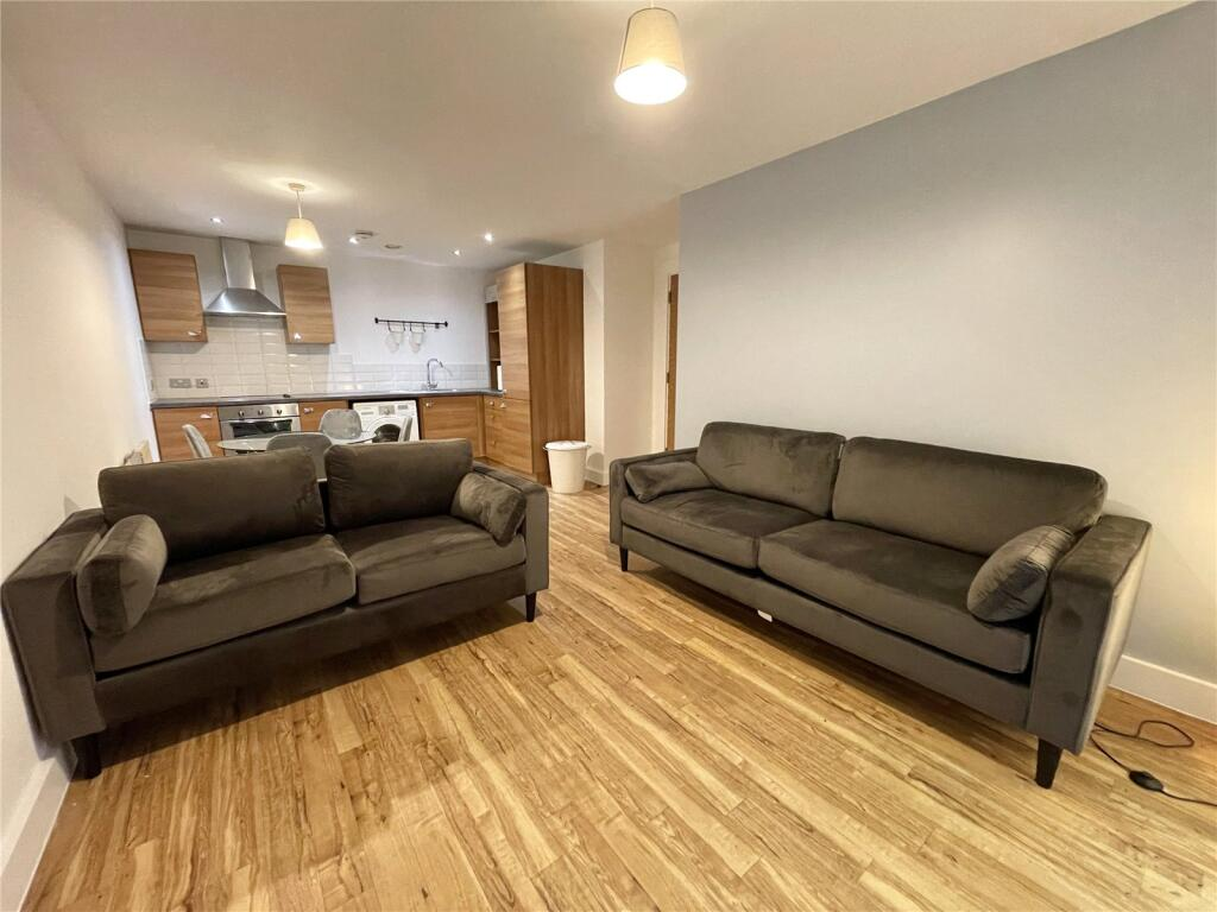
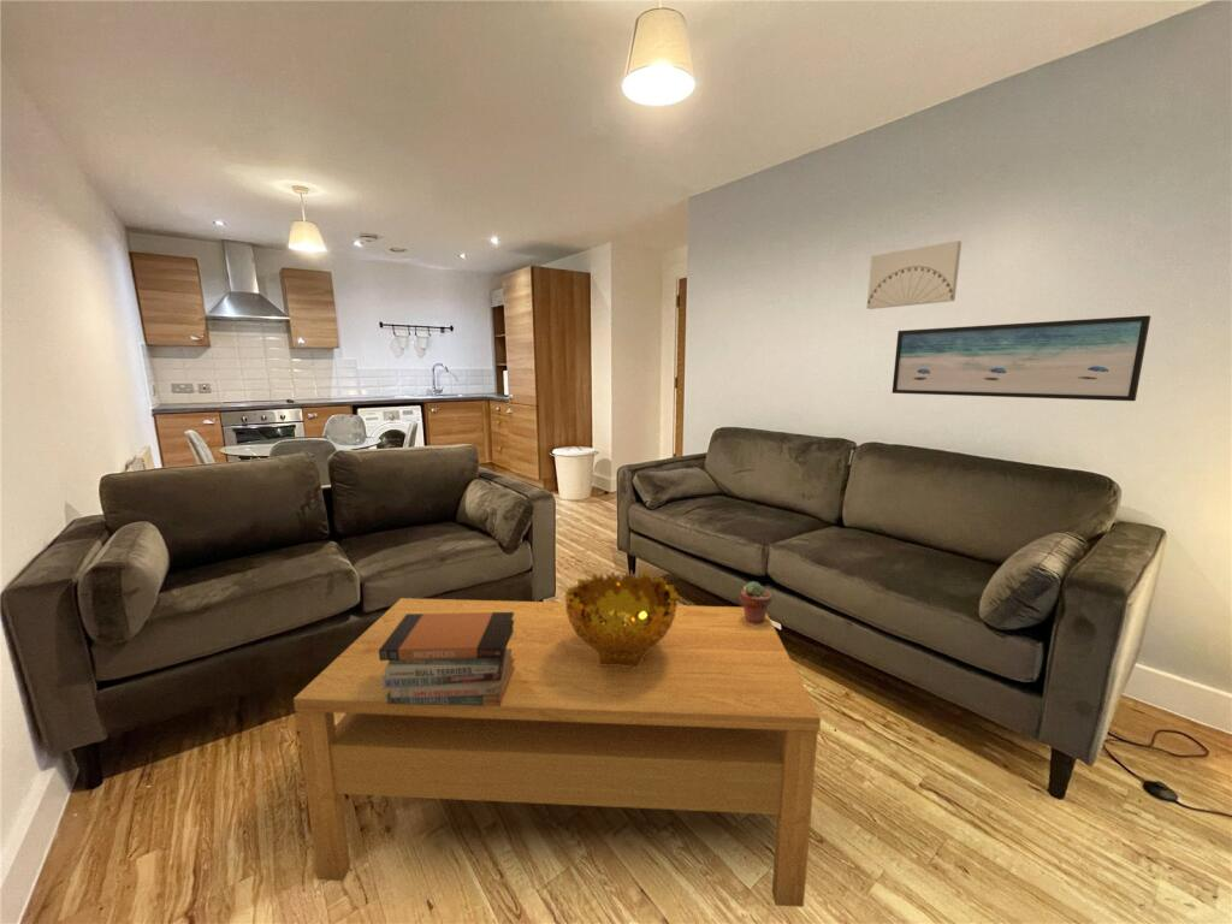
+ coffee table (568, 727)
+ decorative bowl (621, 617)
+ book stack (451, 656)
+ wall art (1000, 361)
+ wall art (911, 277)
+ potted succulent (754, 599)
